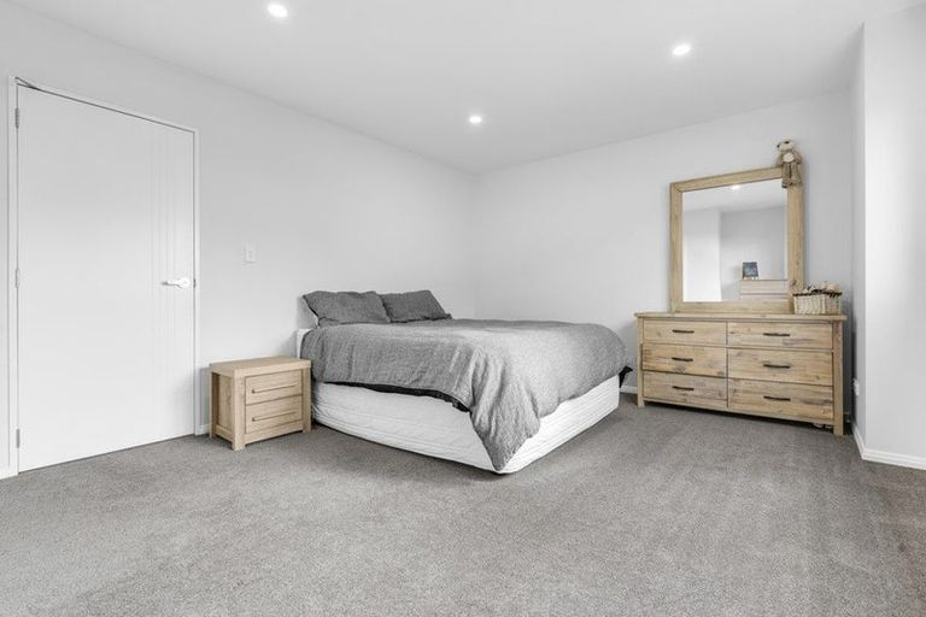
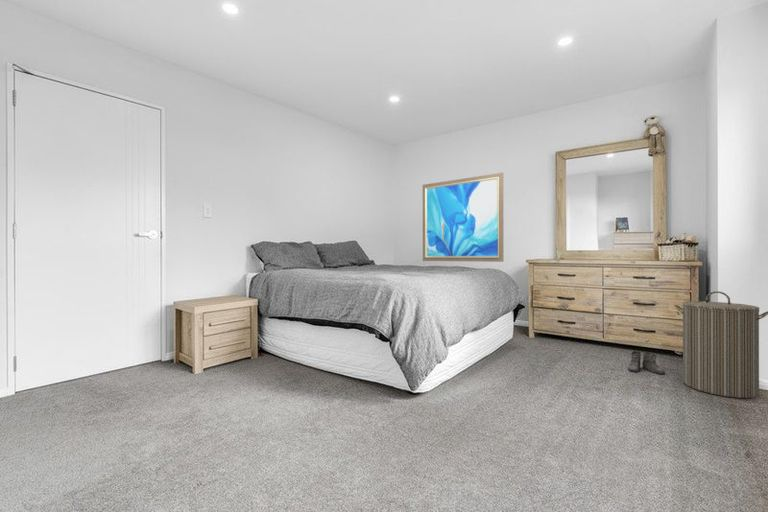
+ laundry hamper (719, 339)
+ wall art (459, 220)
+ boots (643, 361)
